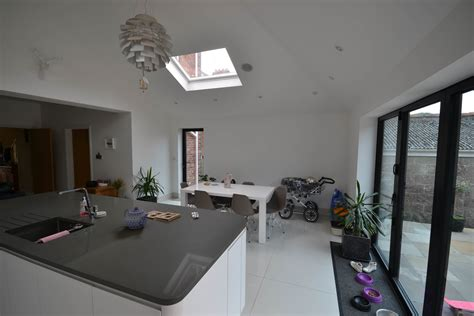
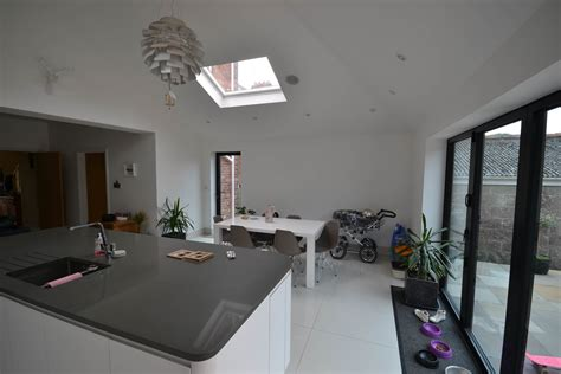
- teapot (136, 216)
